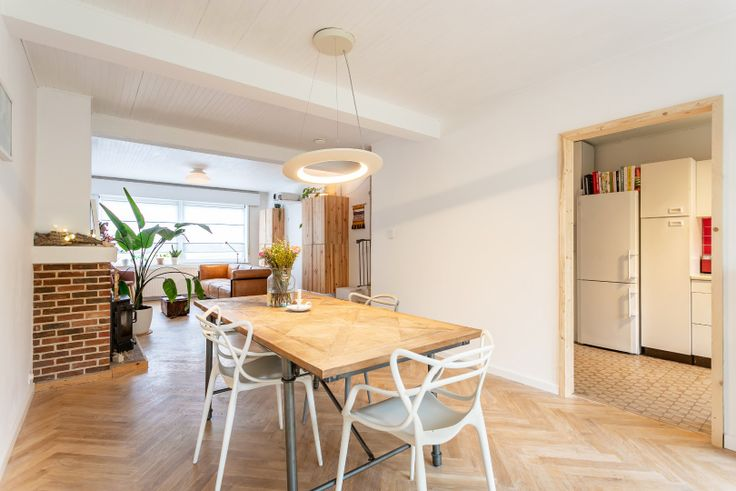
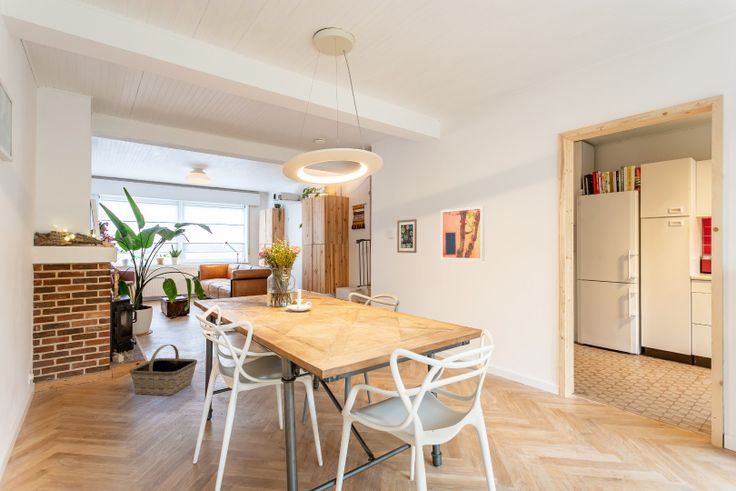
+ basket (164, 366)
+ wall art (406, 236)
+ wall art (461, 234)
